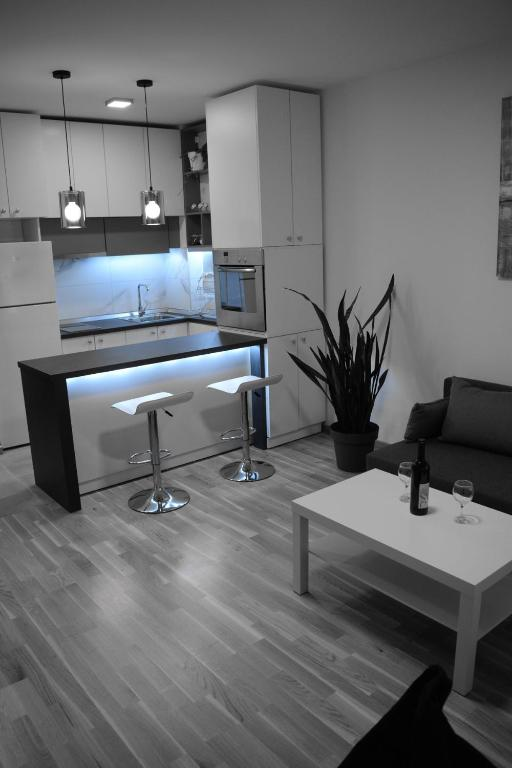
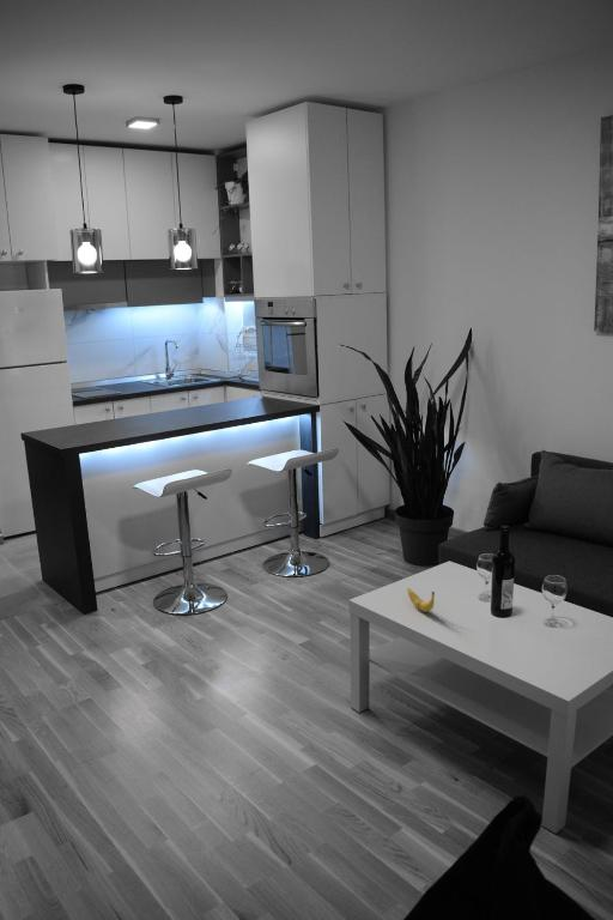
+ banana (419, 598)
